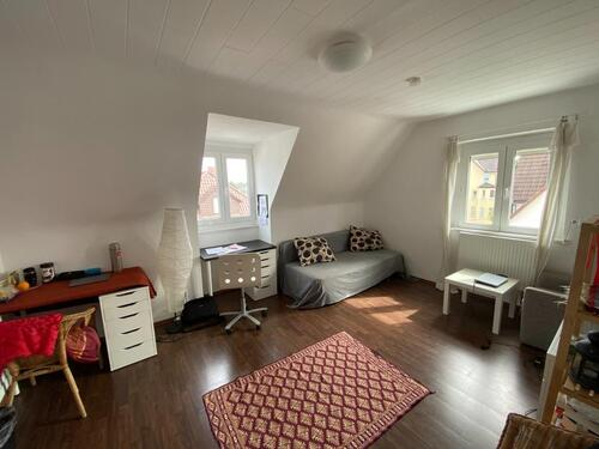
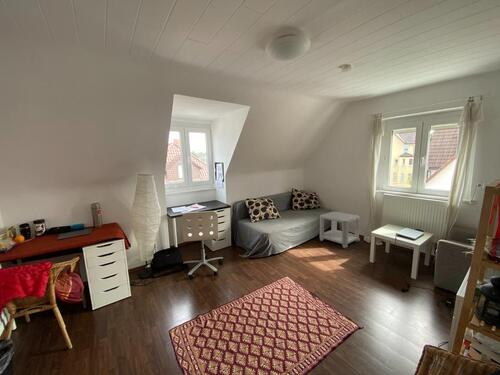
+ side table (338, 230)
